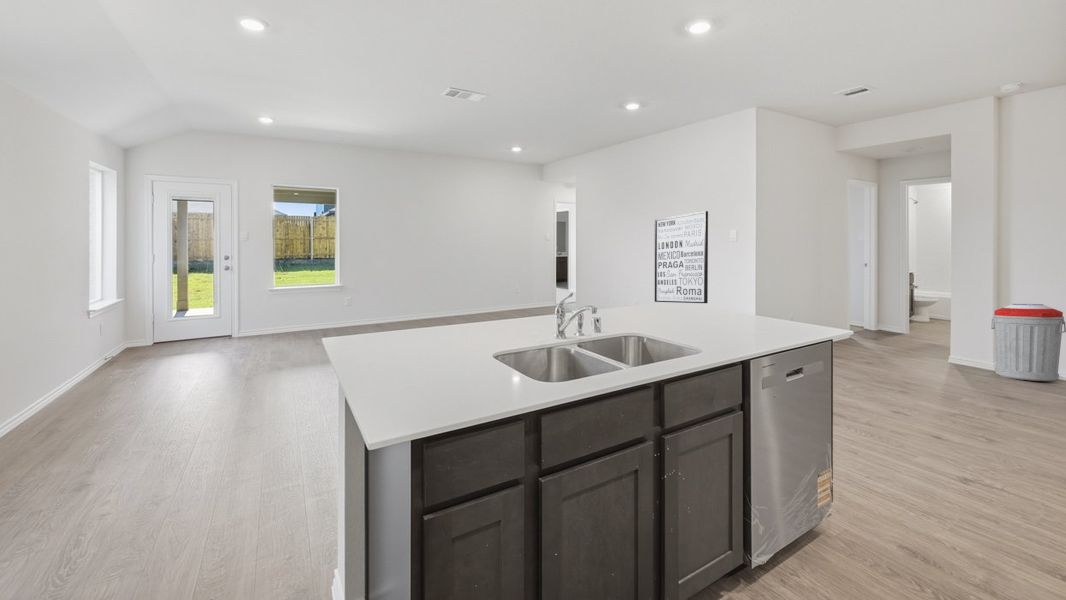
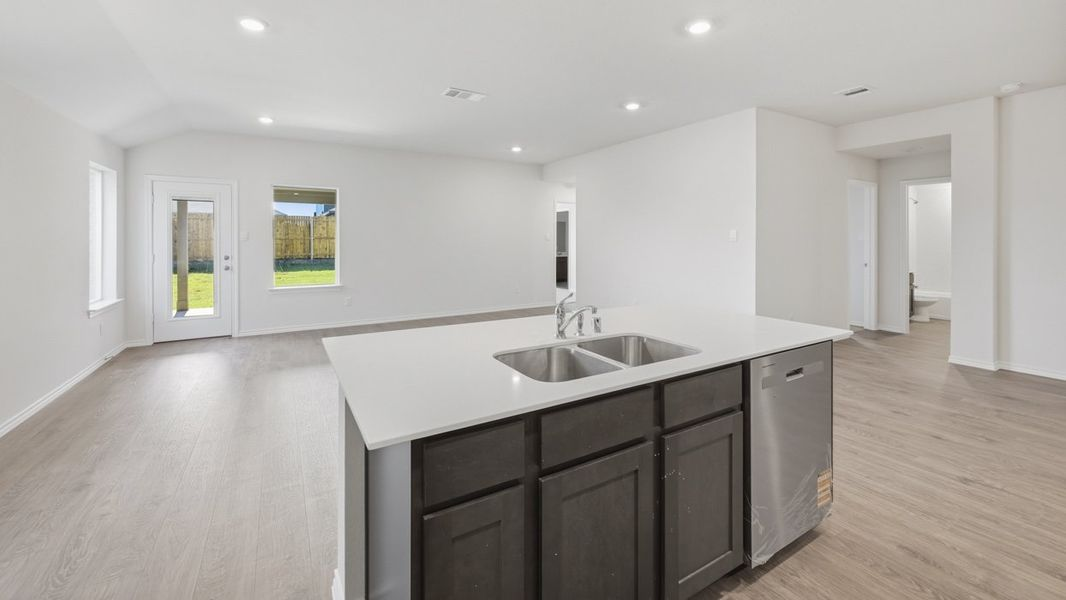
- trash can (1026, 340)
- wall art (679, 259)
